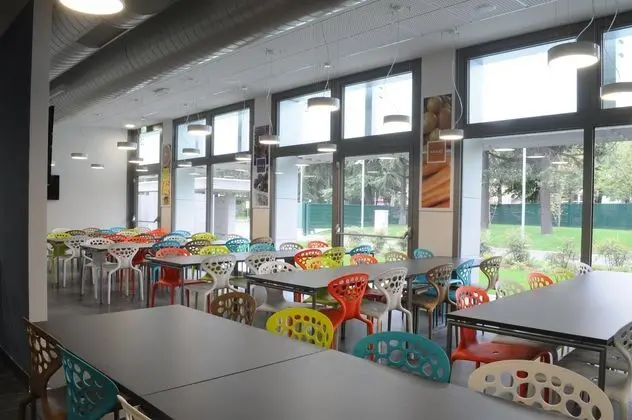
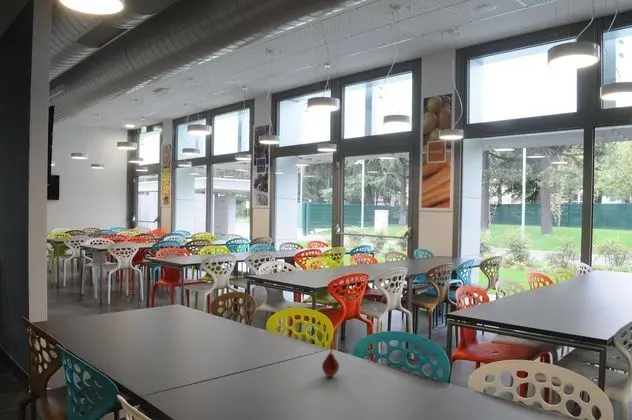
+ fruit (330, 360)
